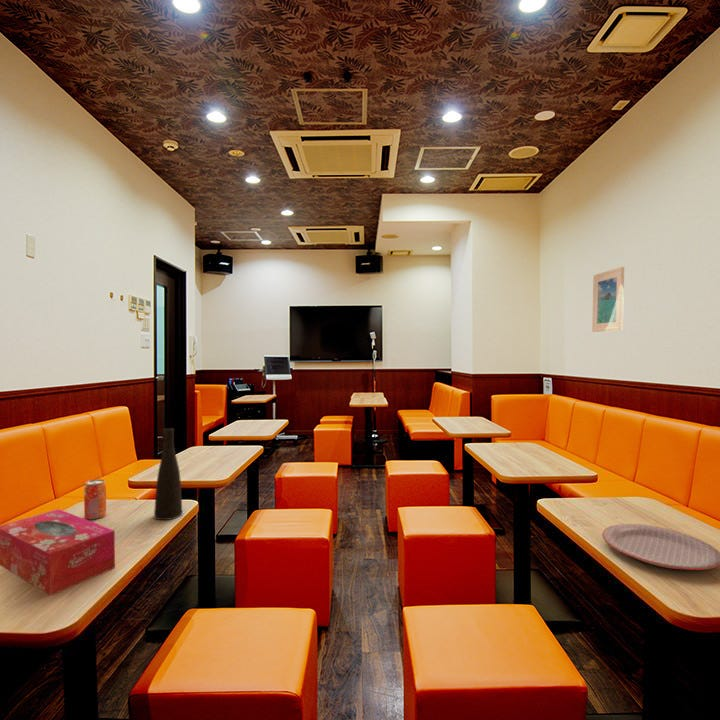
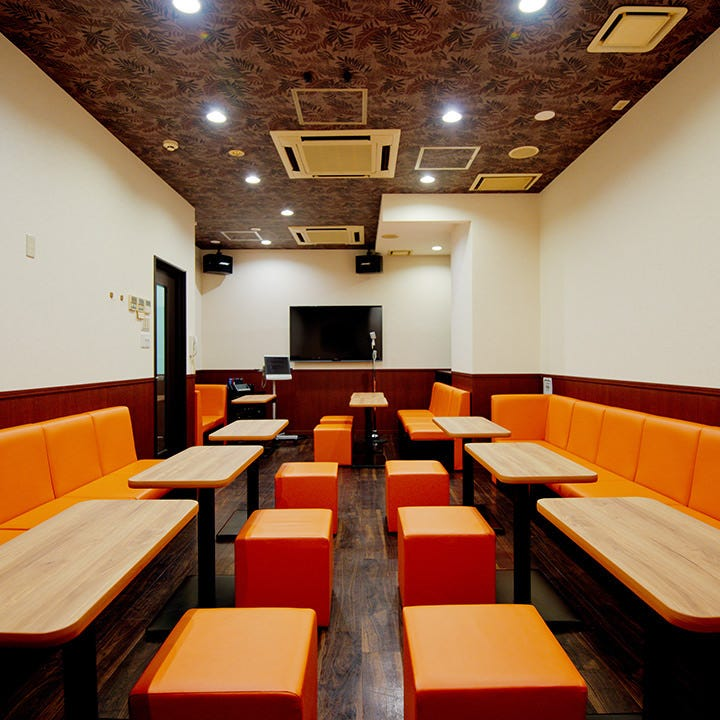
- vase (168, 472)
- plate (658, 547)
- tissue box (55, 547)
- beverage can (95, 499)
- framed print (607, 301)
